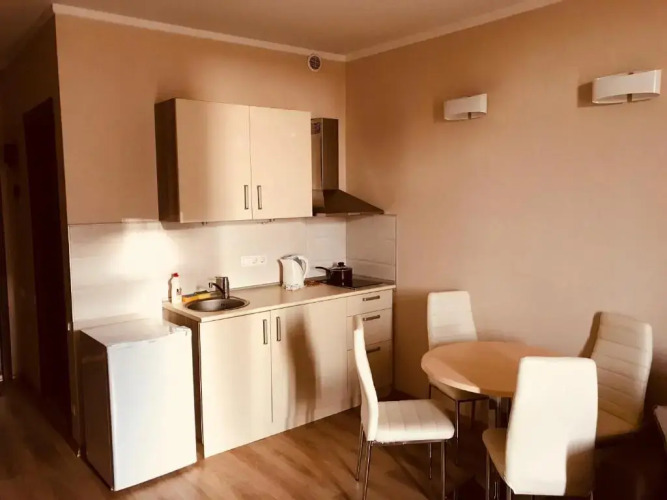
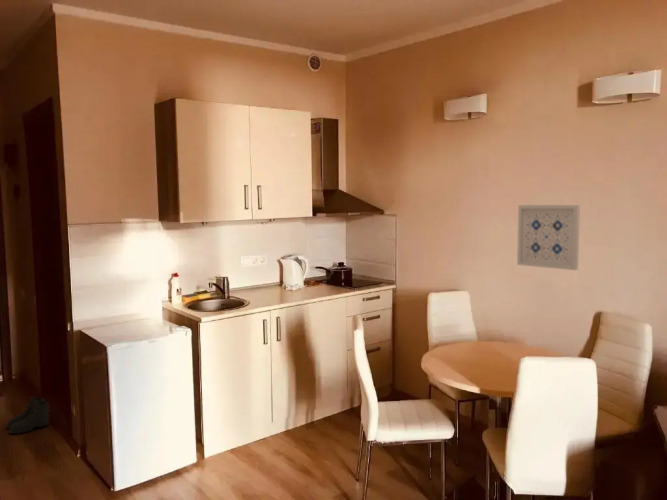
+ boots (27, 413)
+ wall art (547, 236)
